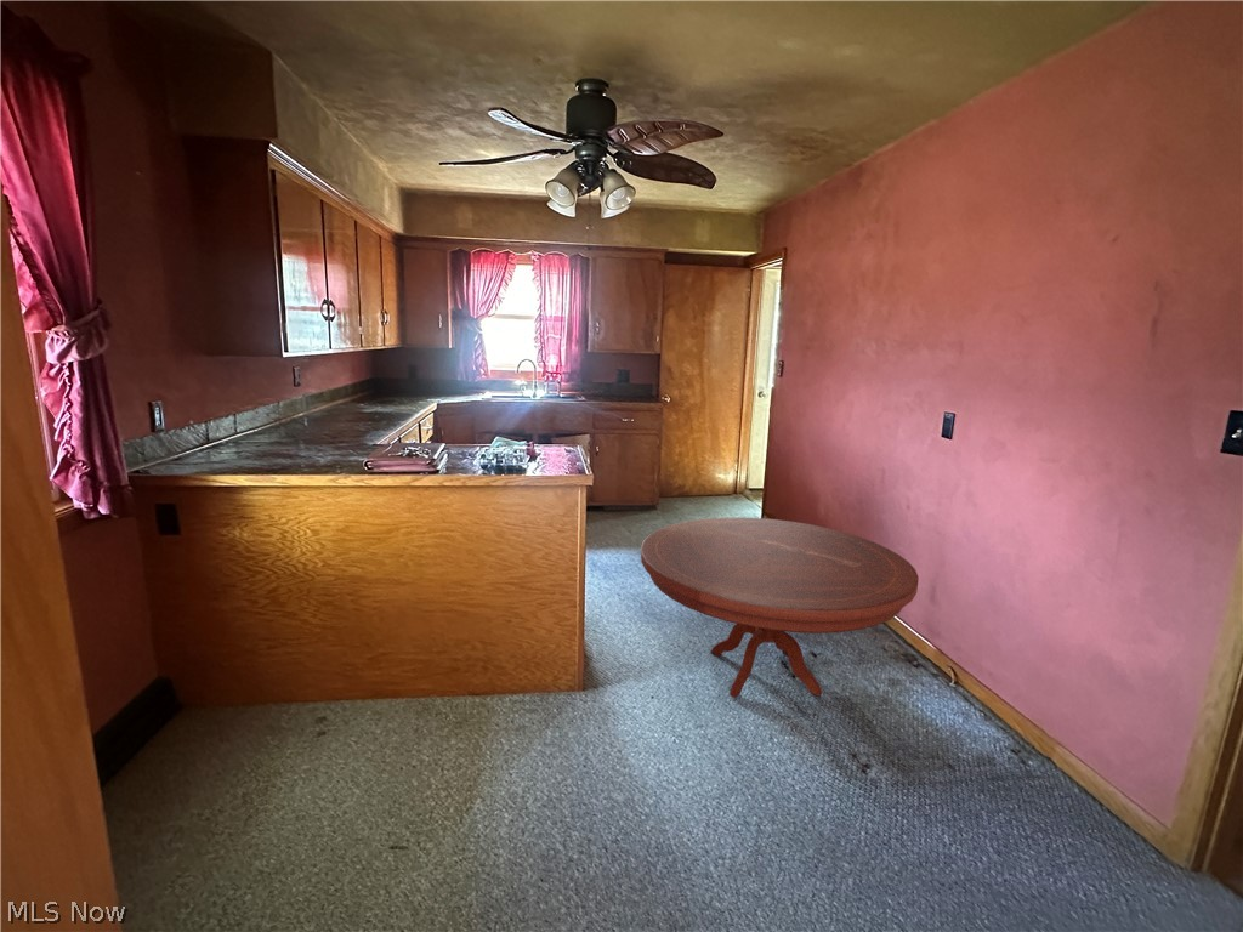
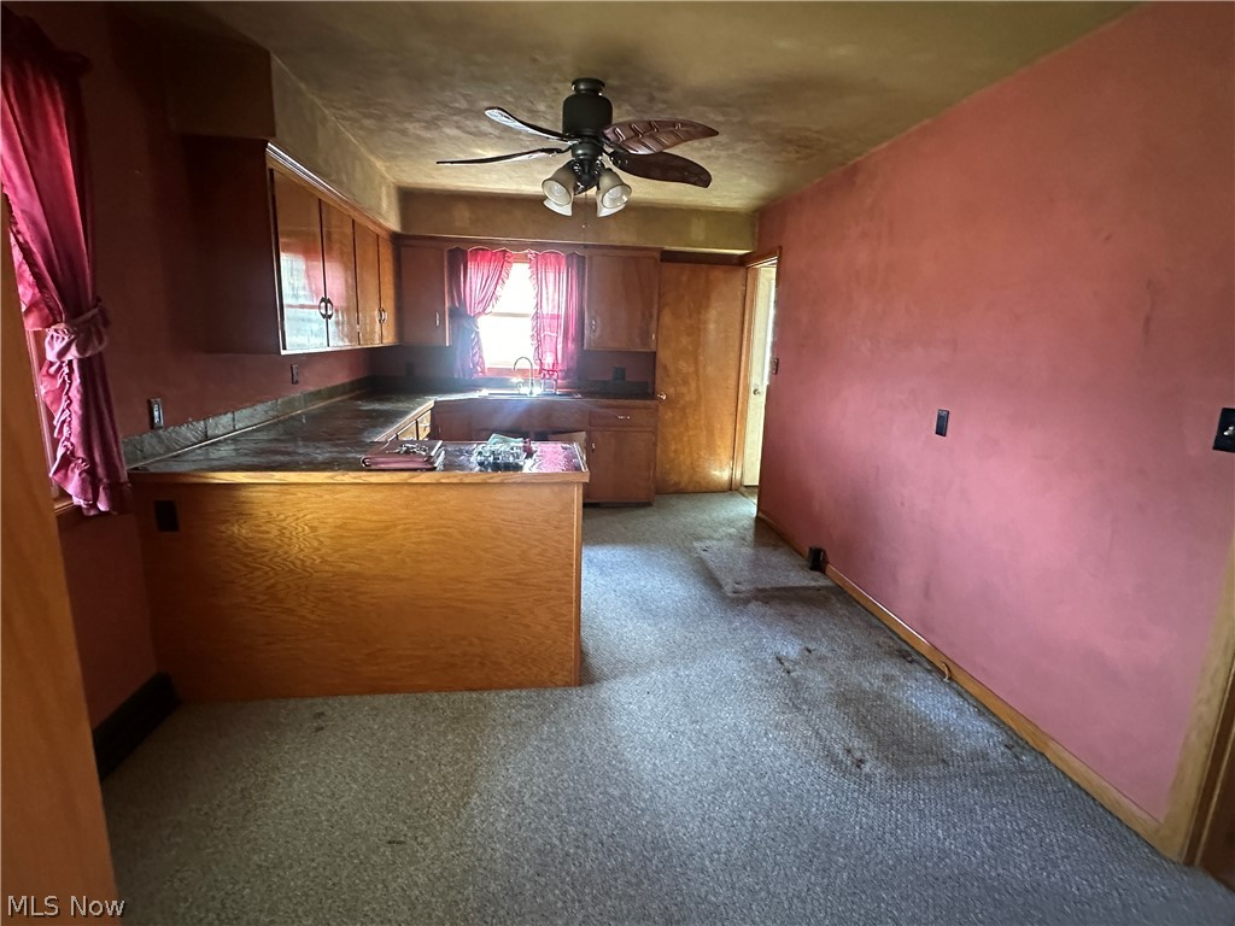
- round table (767, 614)
